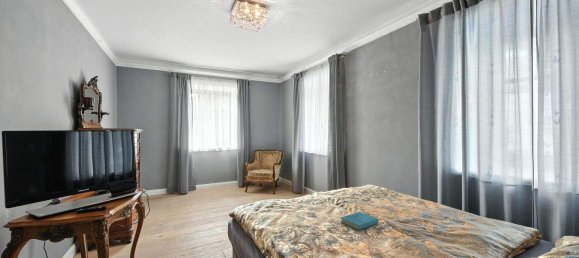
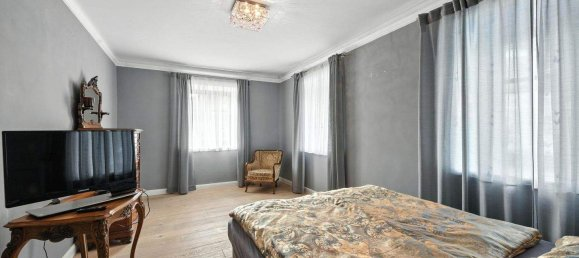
- book (359, 220)
